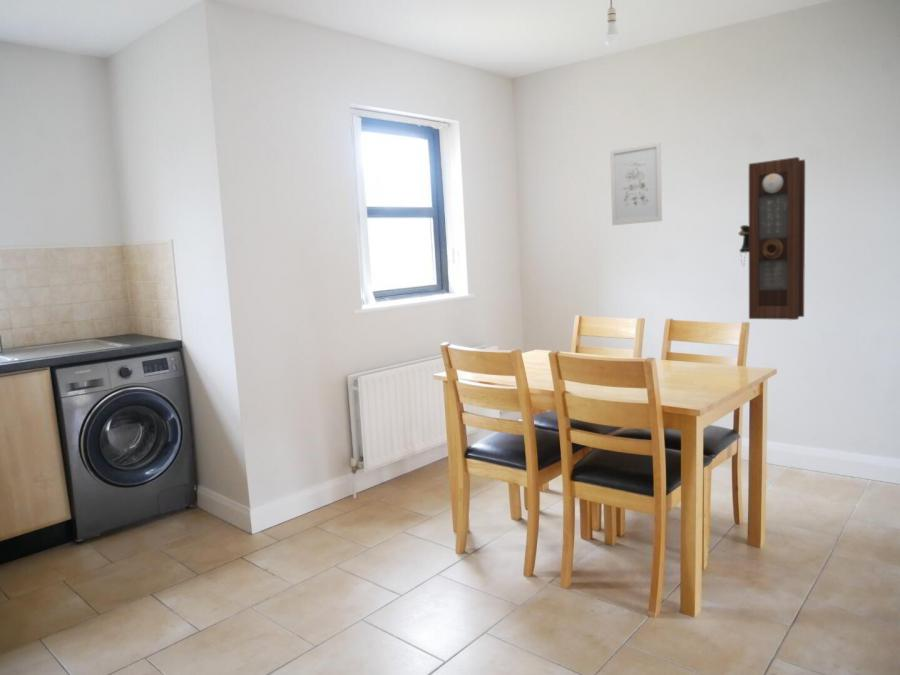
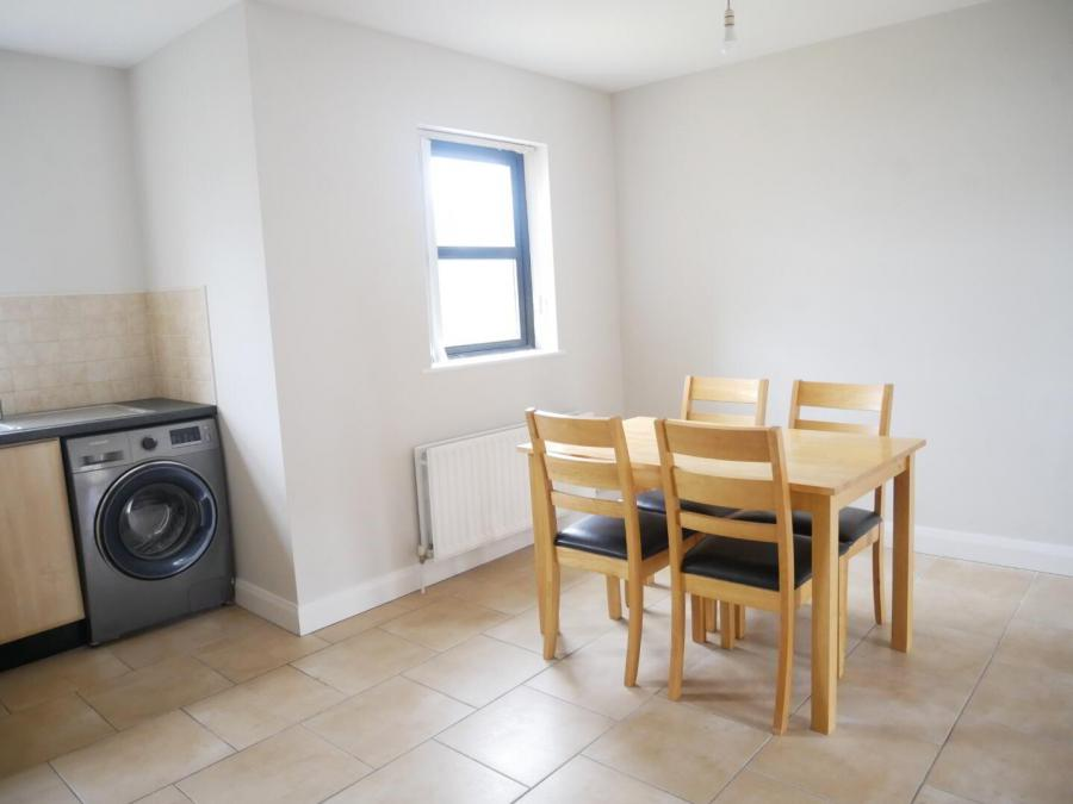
- wall art (635, 185)
- pendulum clock (768, 241)
